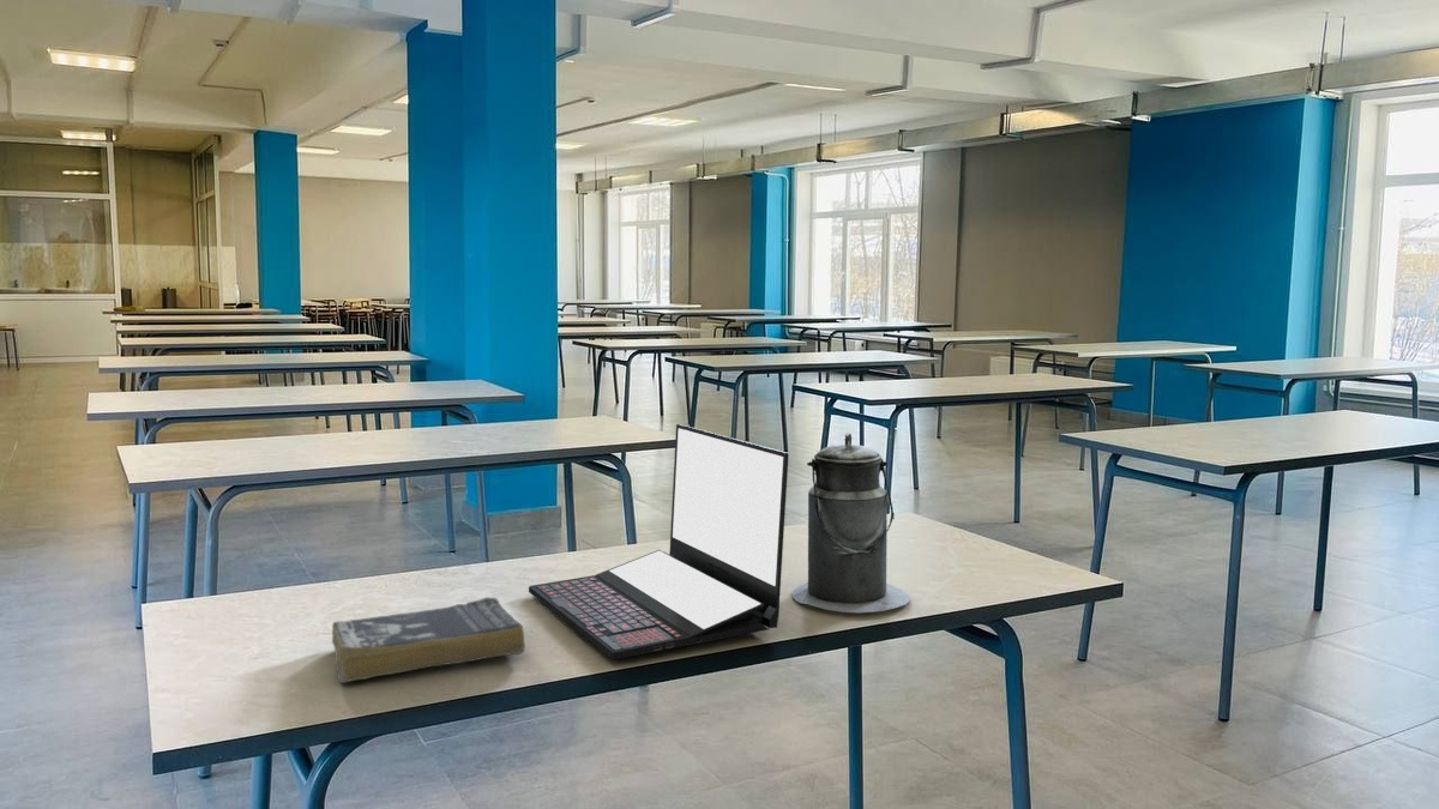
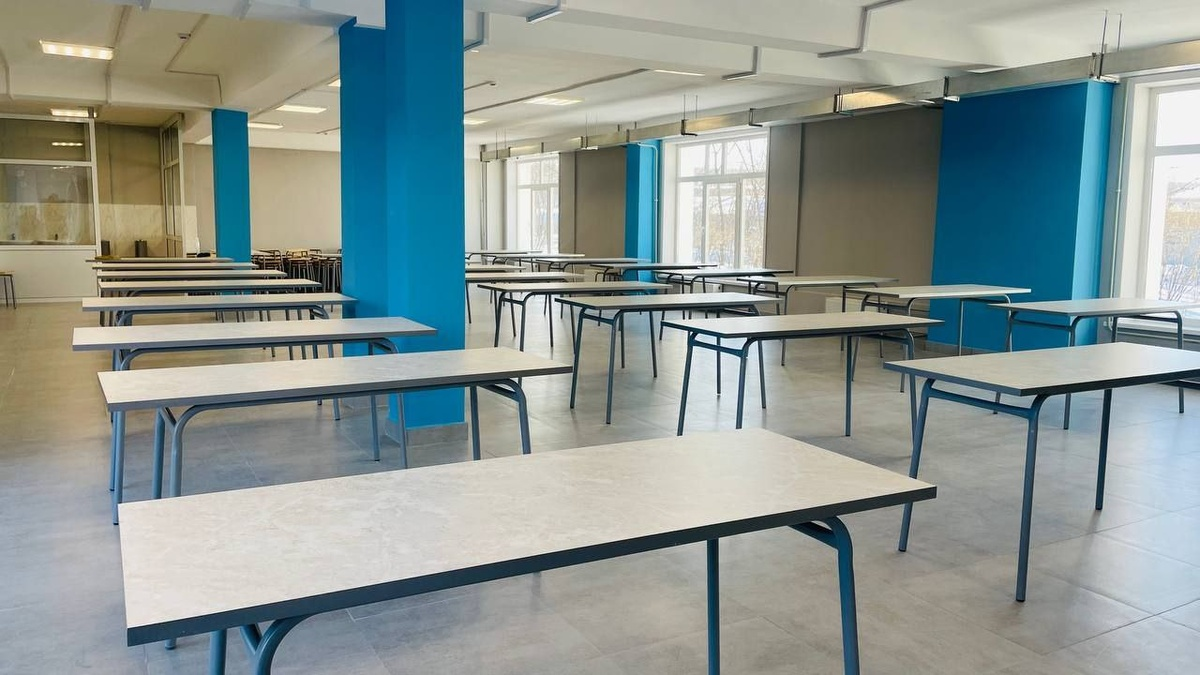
- canister (853, 515)
- laptop (670, 529)
- book (425, 636)
